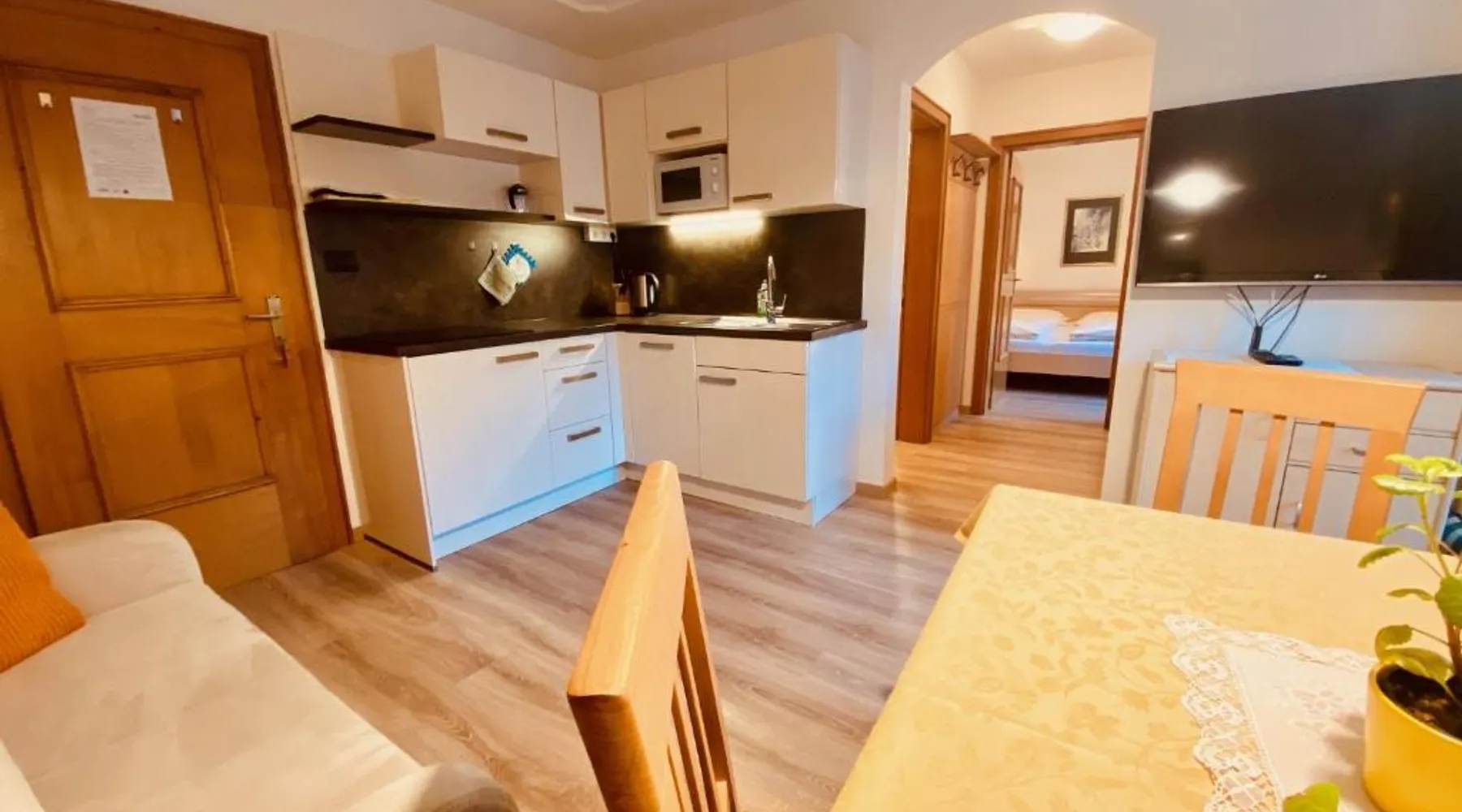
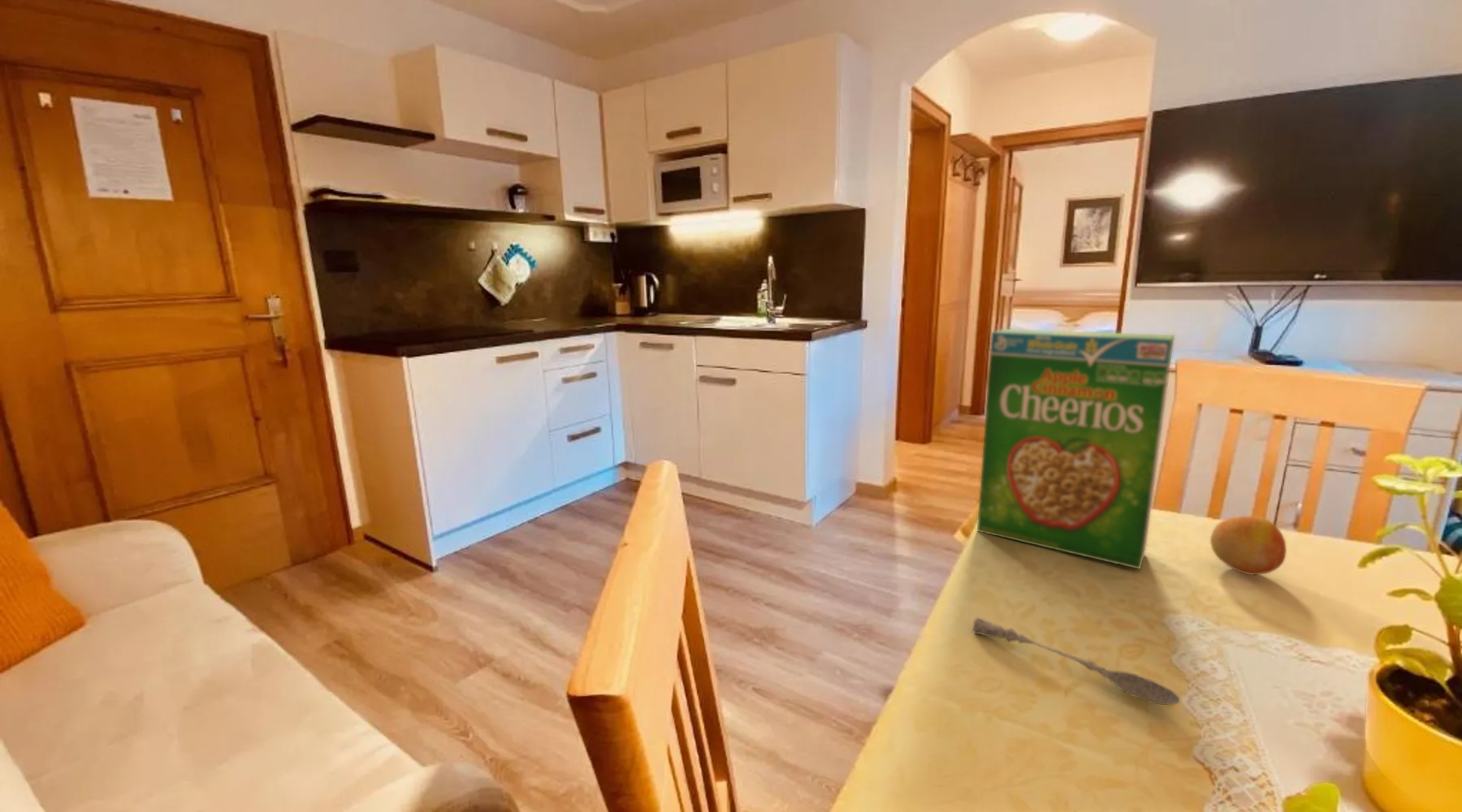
+ cereal box (1068, 440)
+ soupspoon (1066, 657)
+ fruit (1247, 544)
